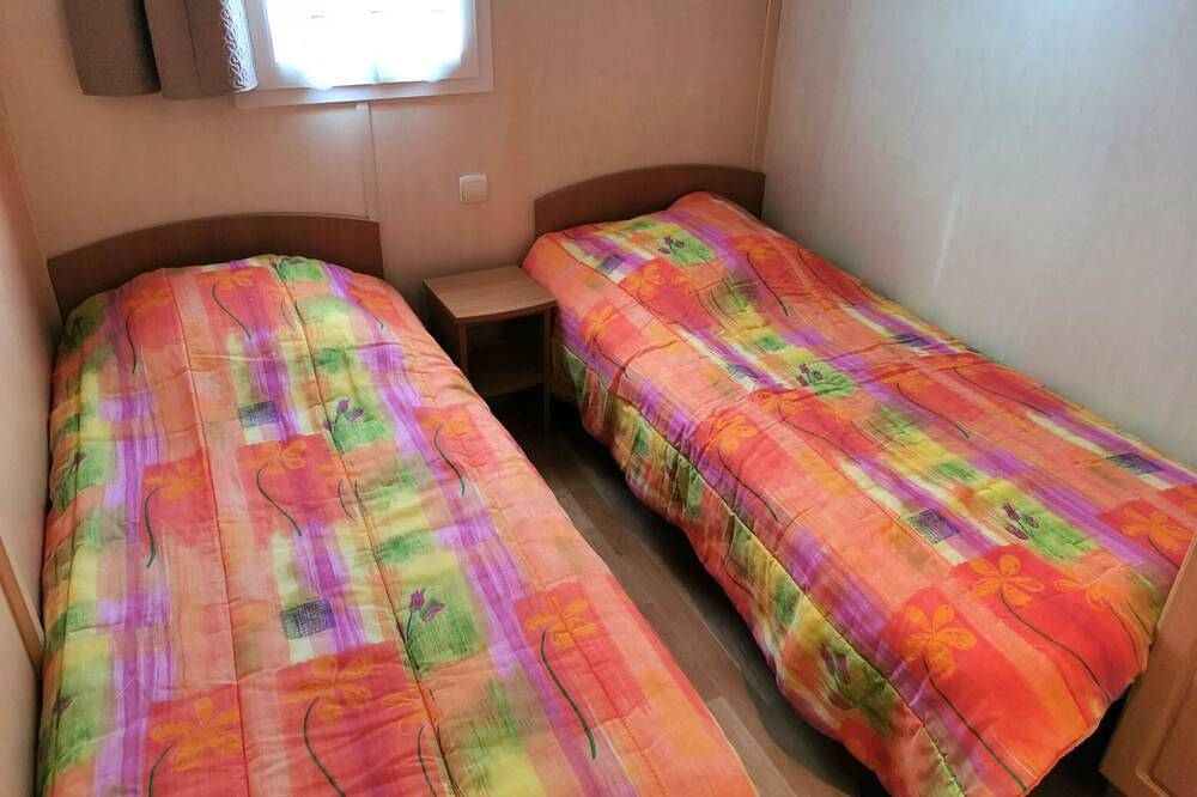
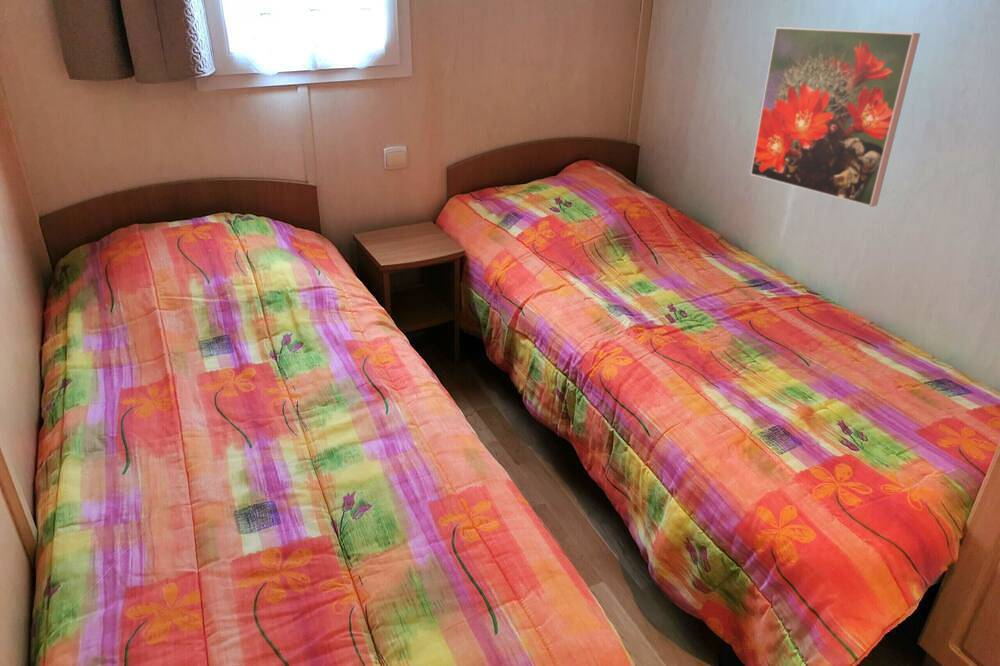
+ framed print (824, 113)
